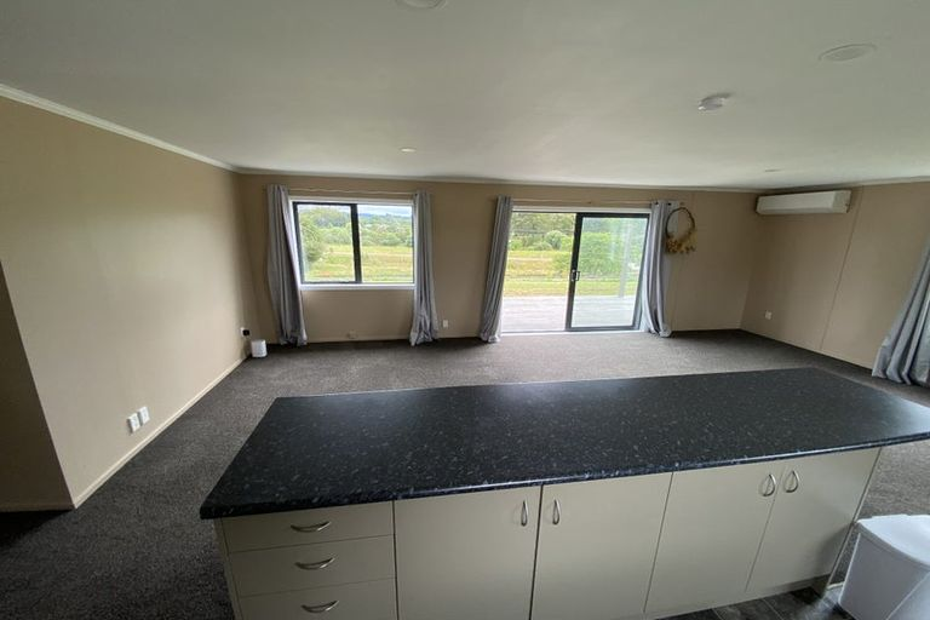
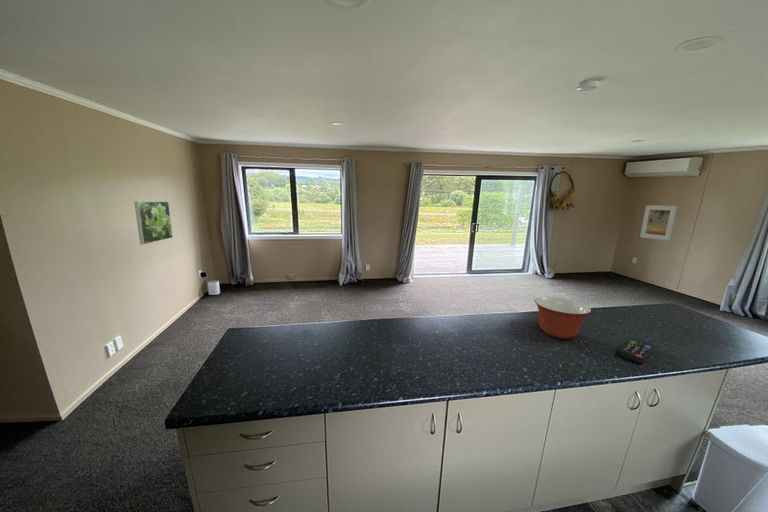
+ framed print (657, 222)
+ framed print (155, 221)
+ mixing bowl (559, 318)
+ remote control (637, 349)
